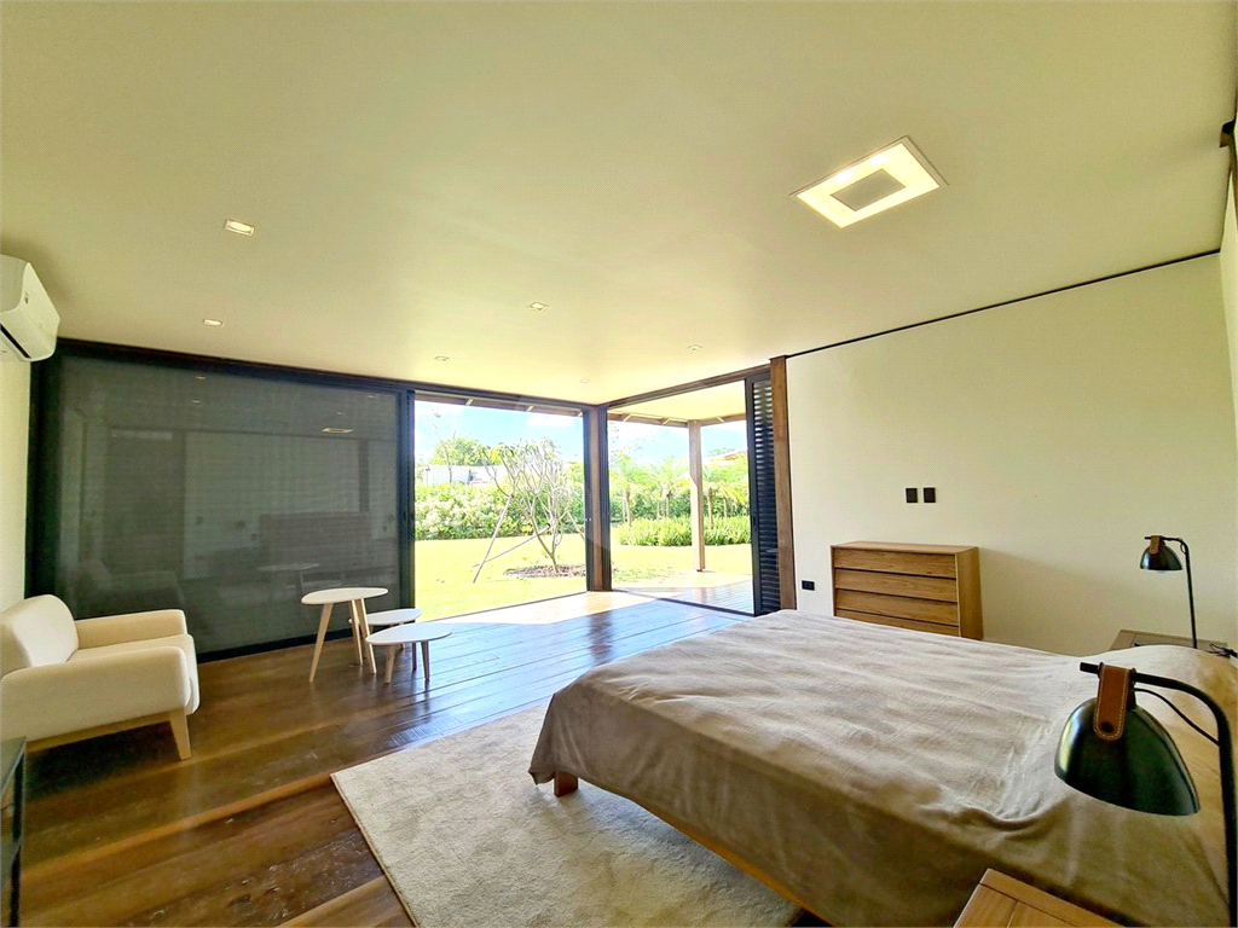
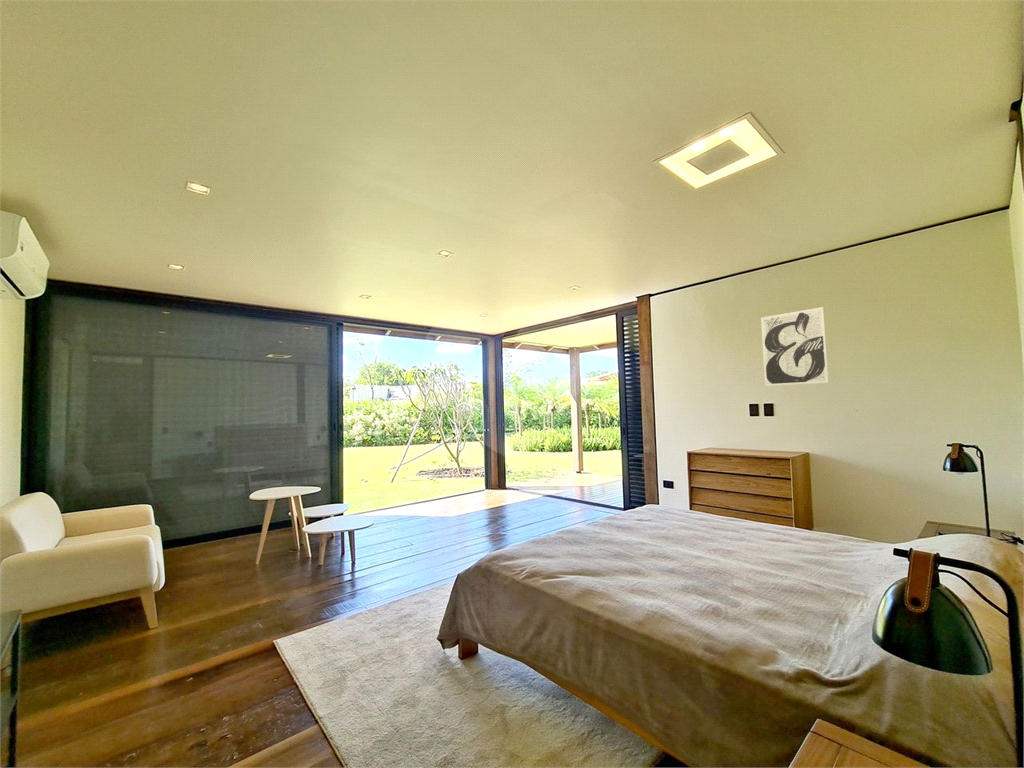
+ wall art (792, 348)
